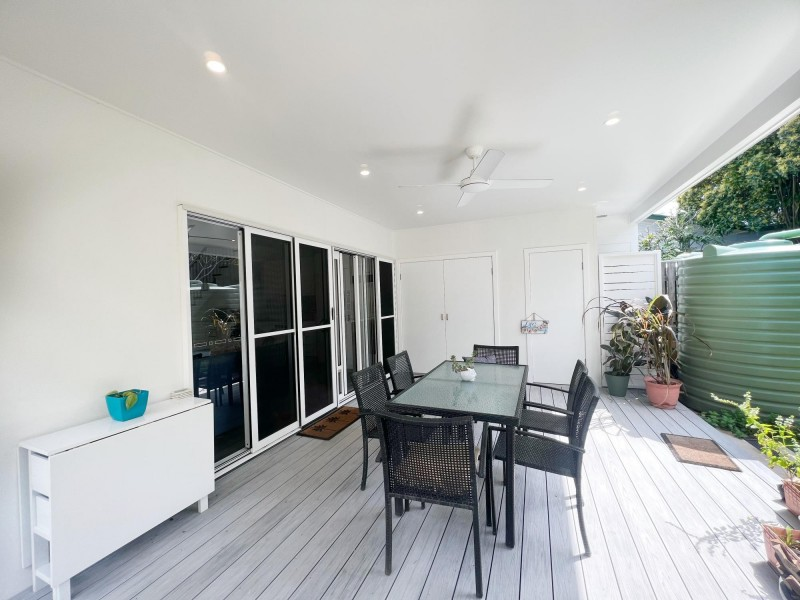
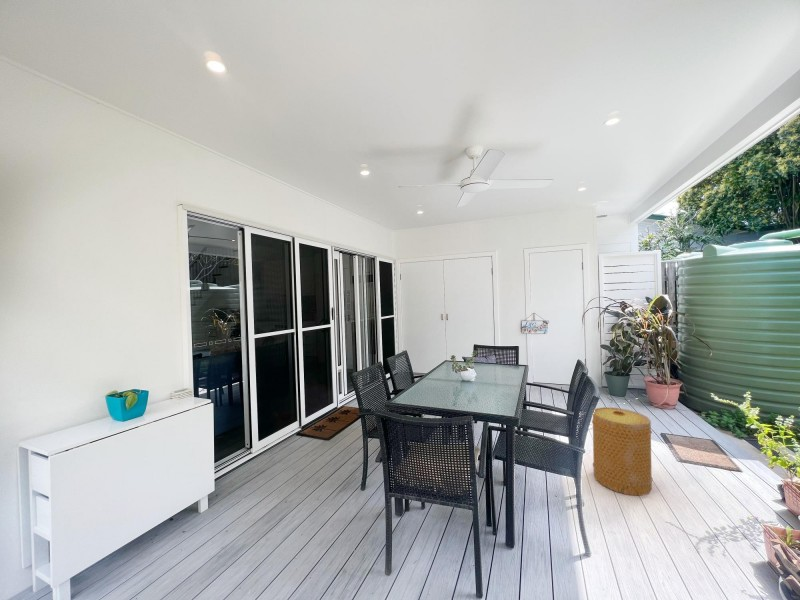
+ basket (620, 448)
